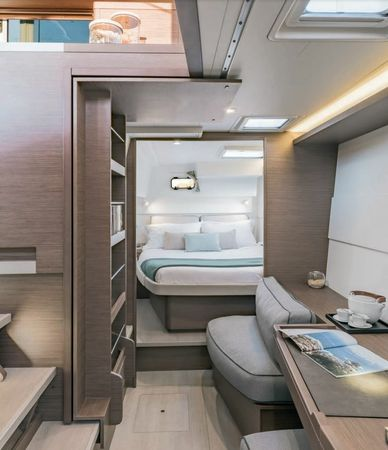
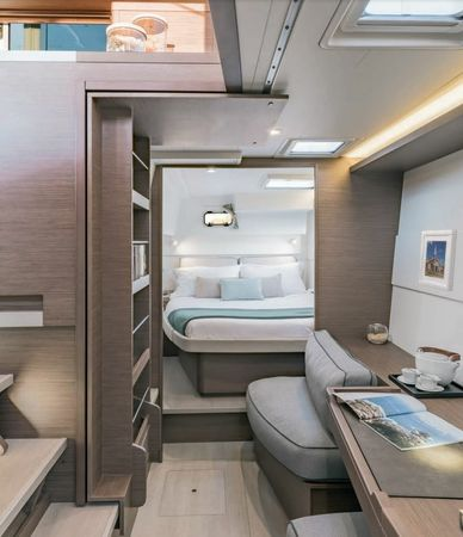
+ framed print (436, 259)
